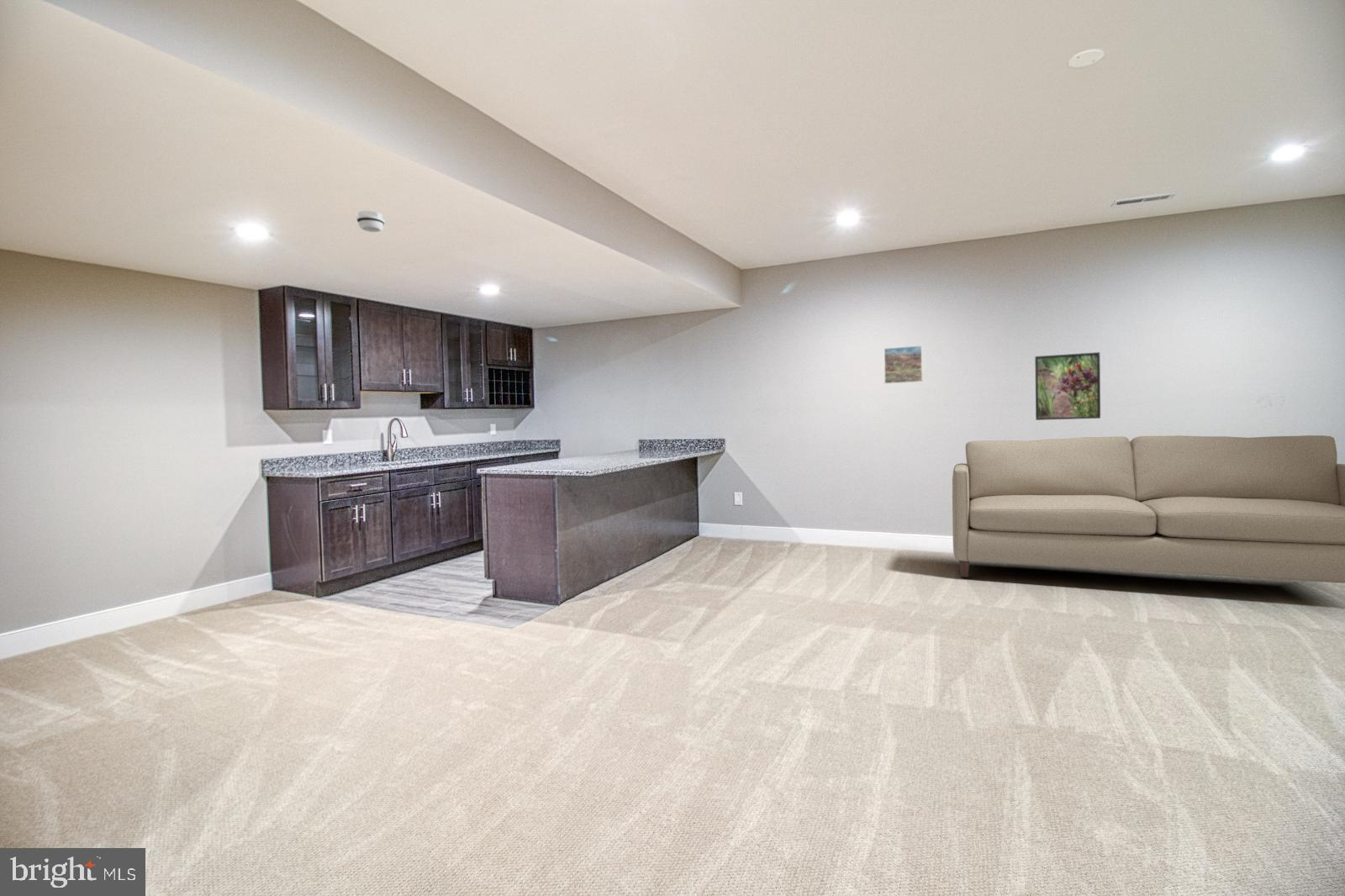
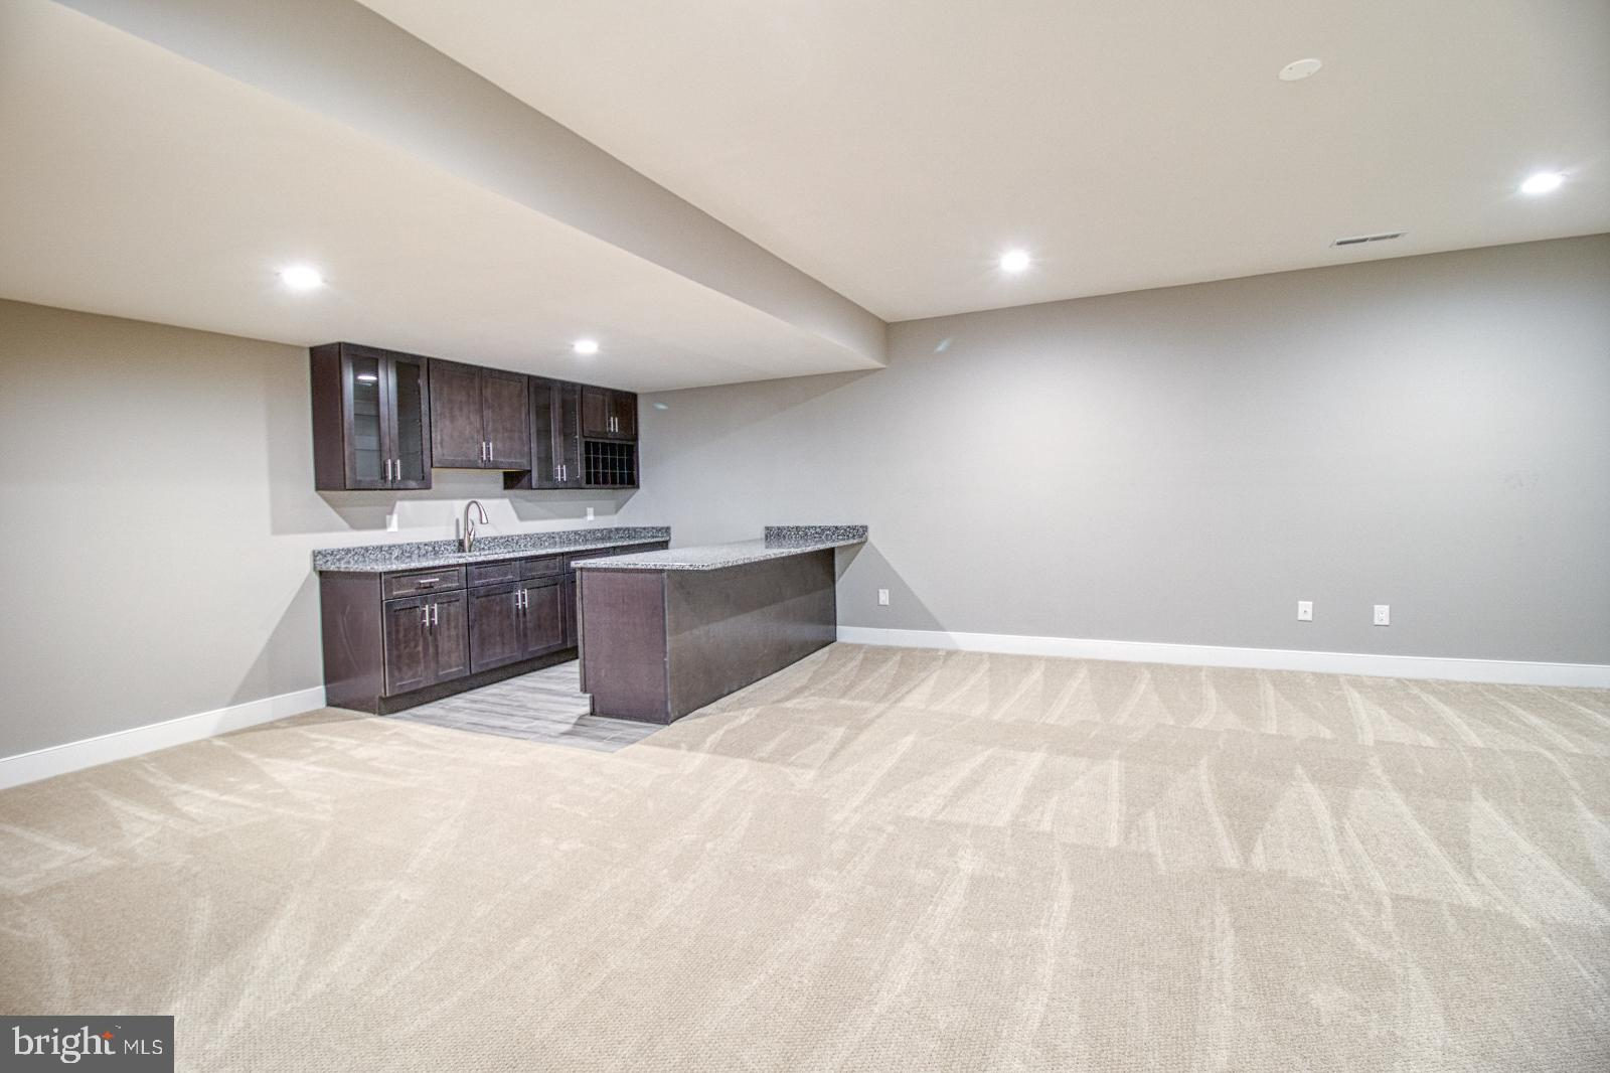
- smoke detector (371, 221)
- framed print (1067, 387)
- sofa (1139, 506)
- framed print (903, 365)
